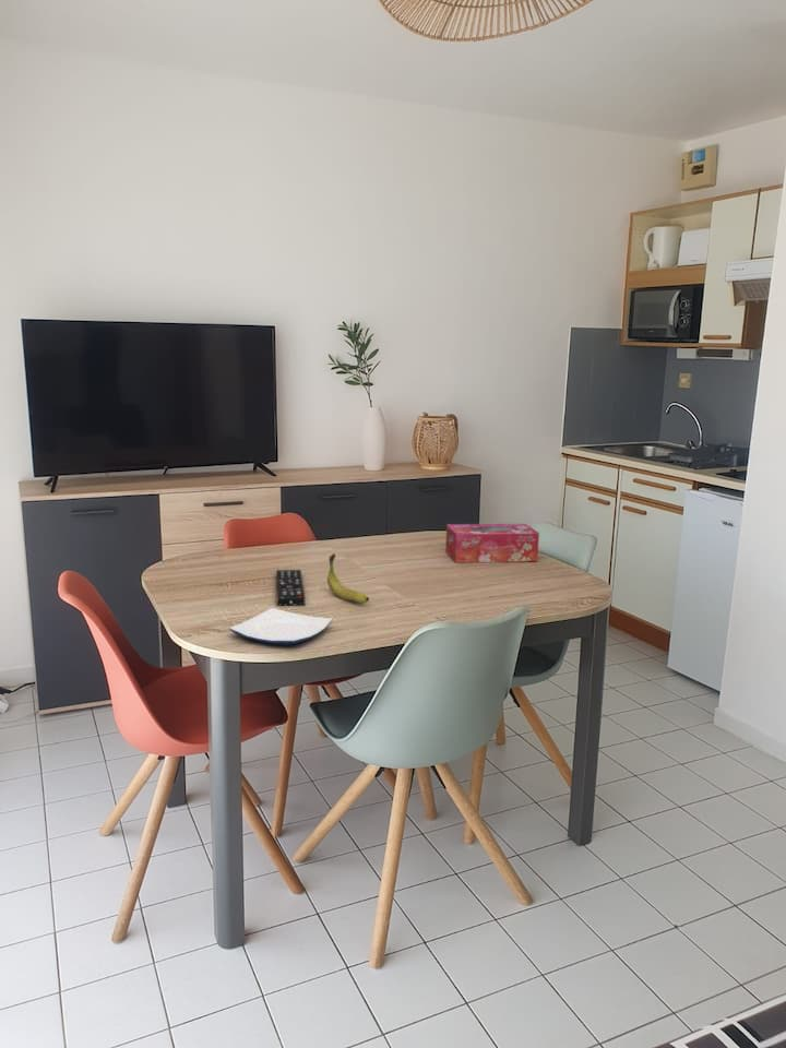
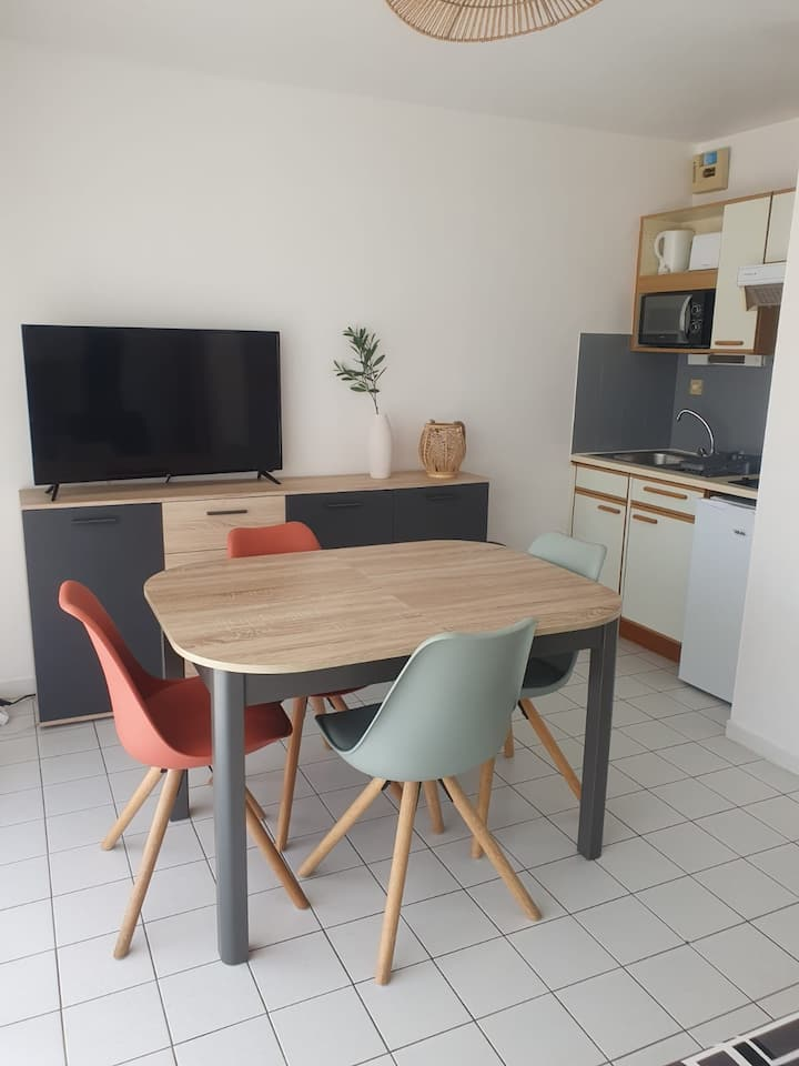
- plate (282, 628)
- tissue box (491, 541)
- remote control (289, 585)
- banana (342, 584)
